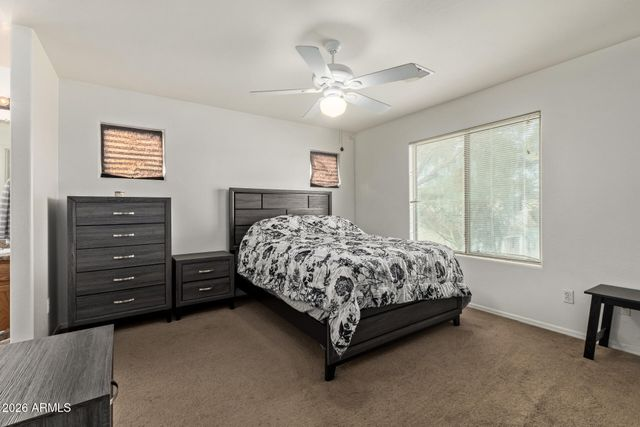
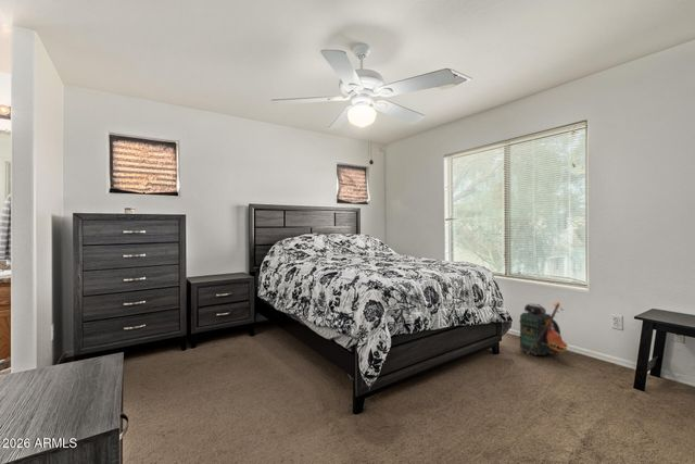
+ backpack (543, 326)
